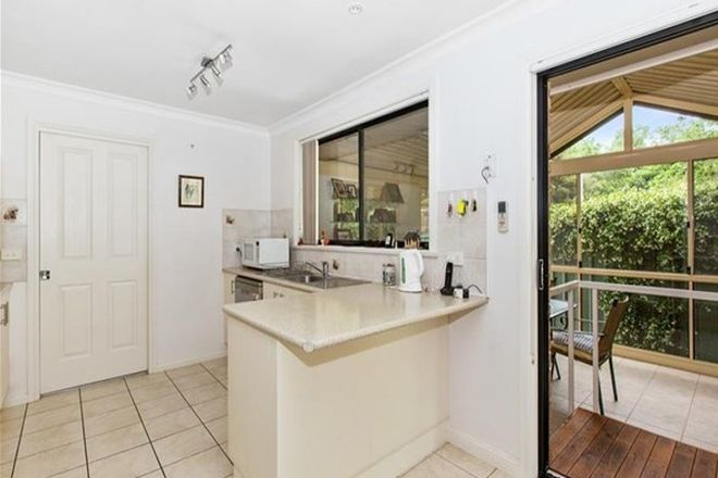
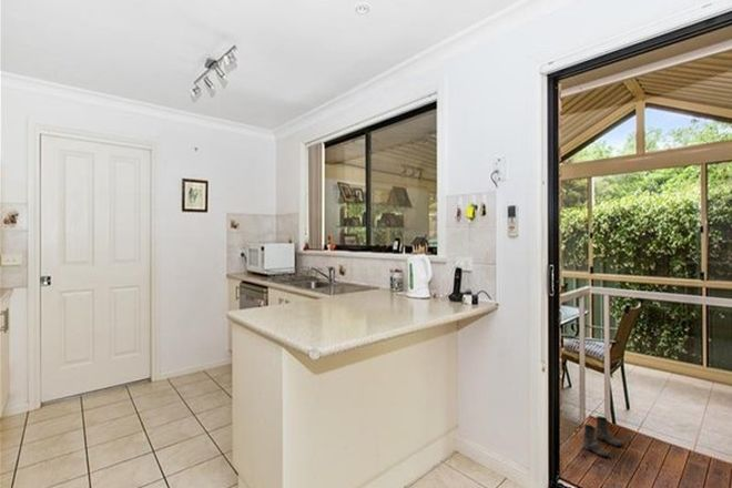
+ boots (602, 435)
